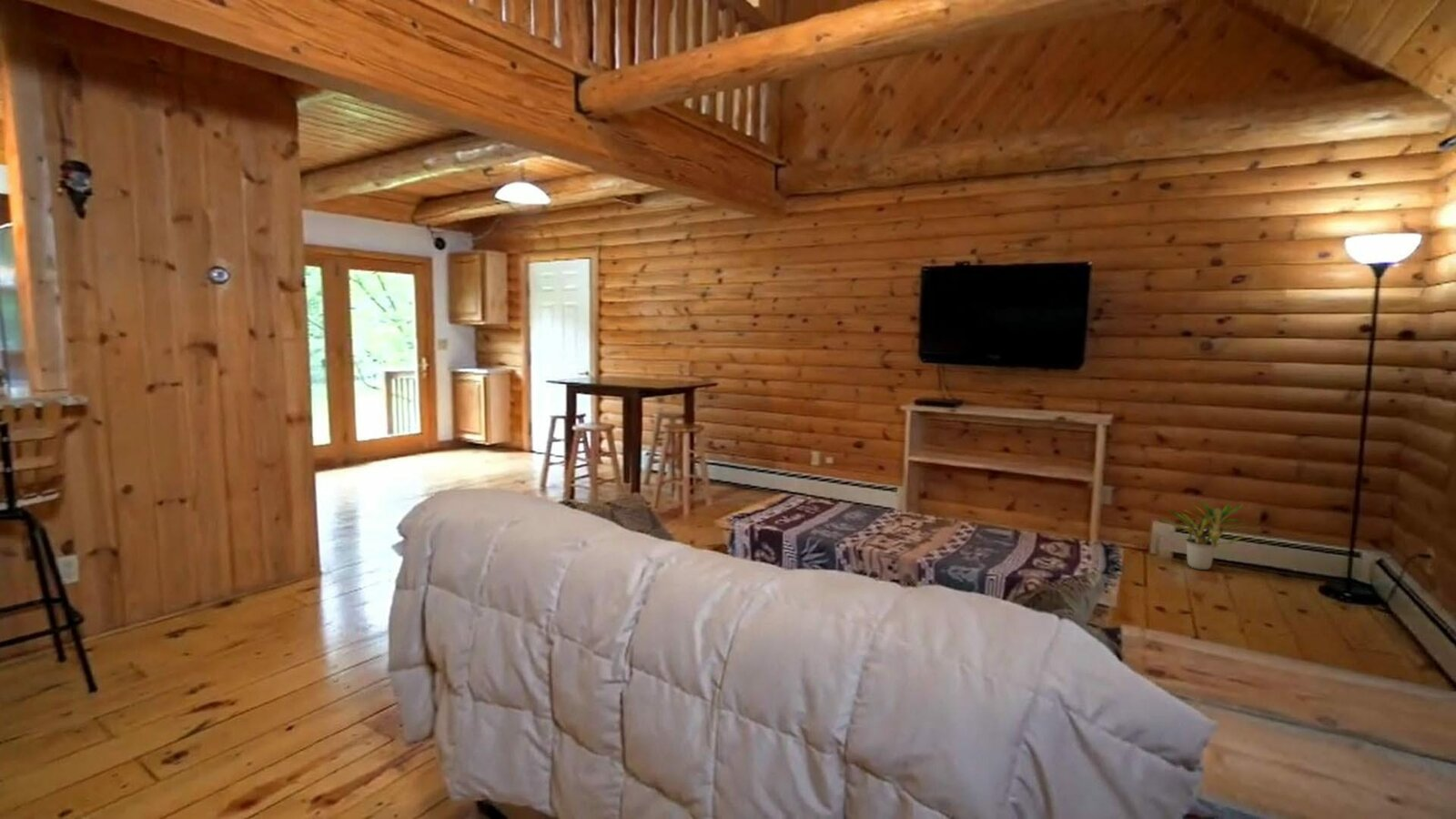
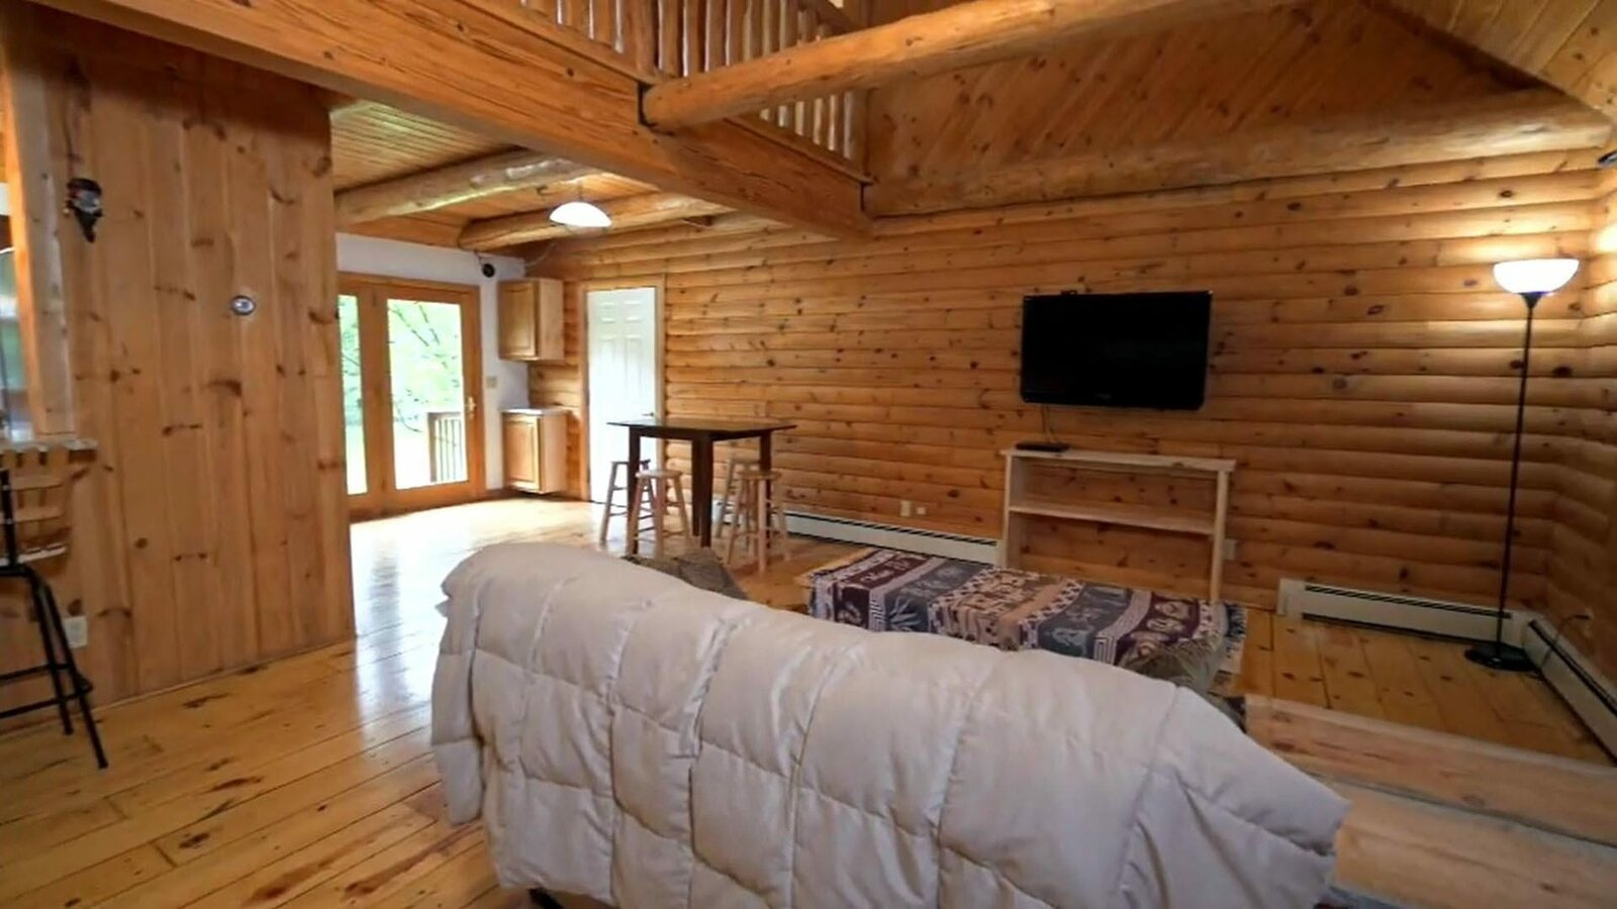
- potted plant (1207, 534)
